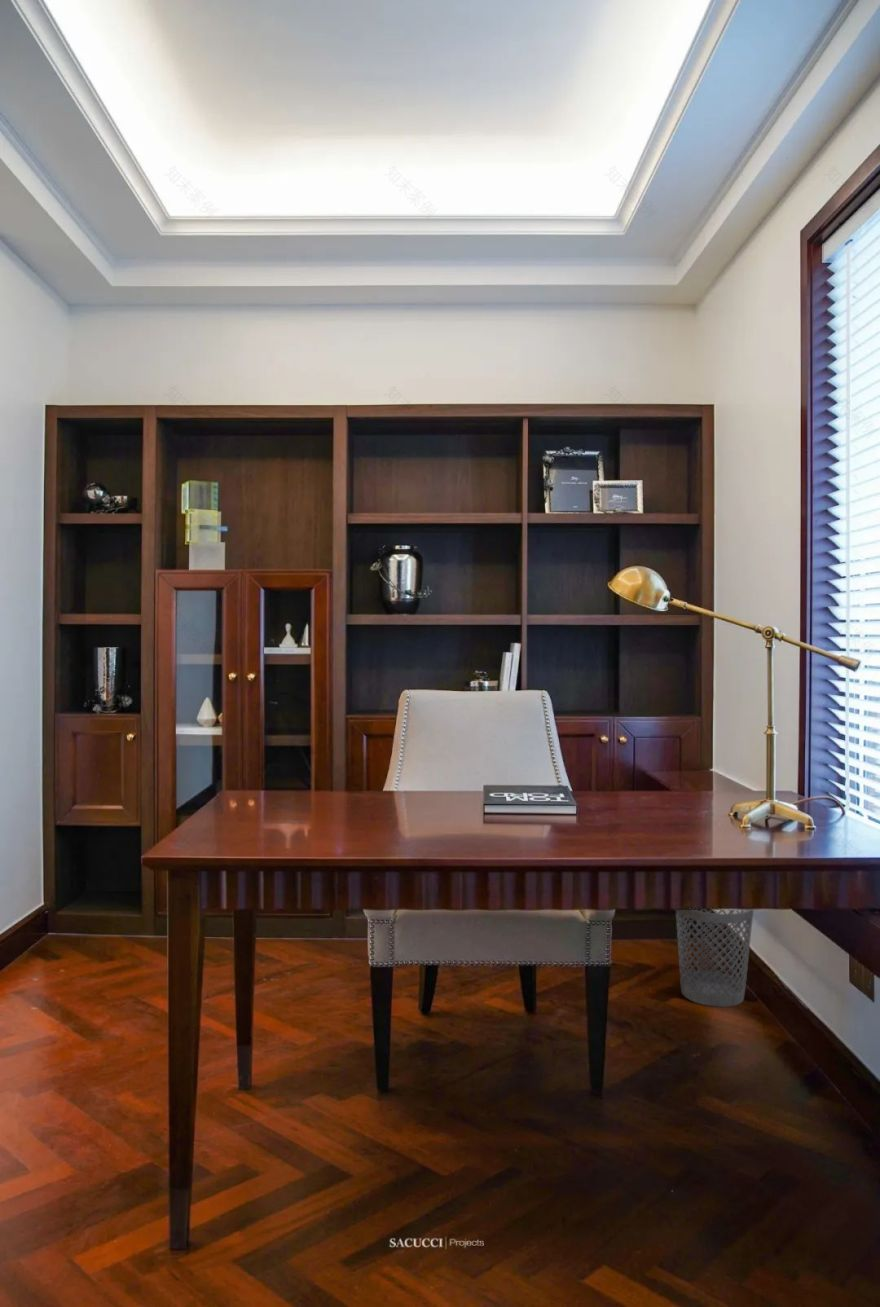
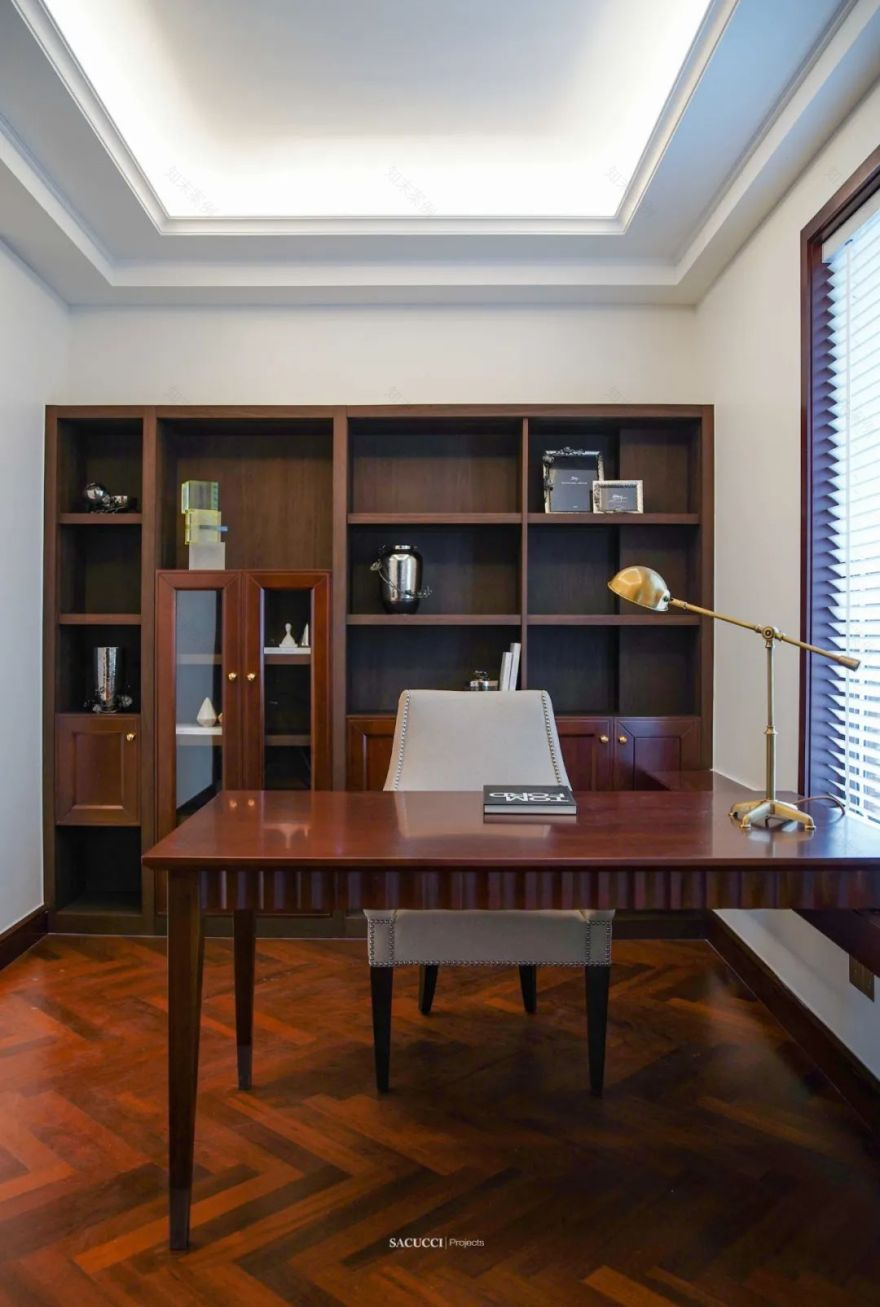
- wastebasket (713, 948)
